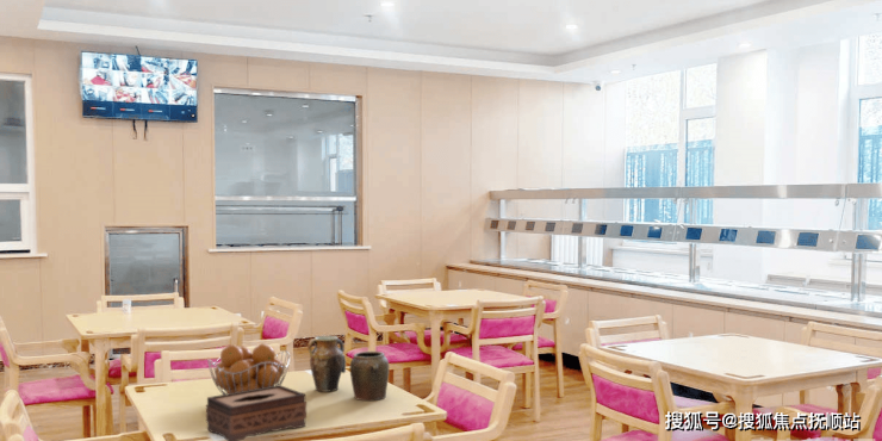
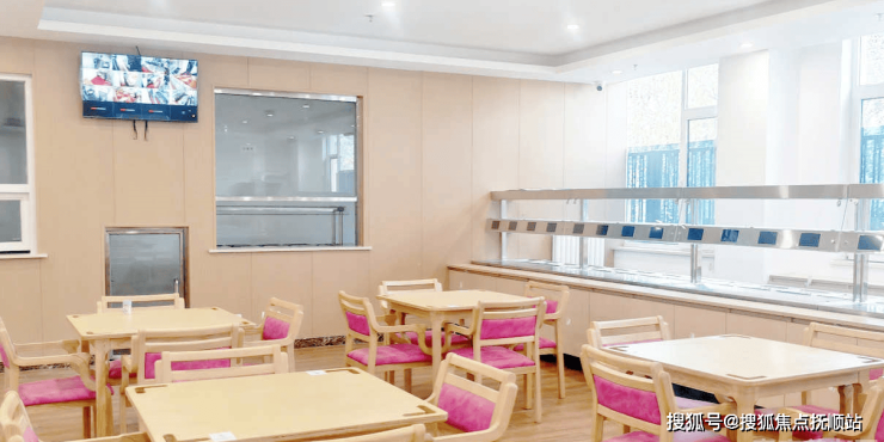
- jar set (350, 367)
- fruit basket (249, 373)
- tissue box (256, 411)
